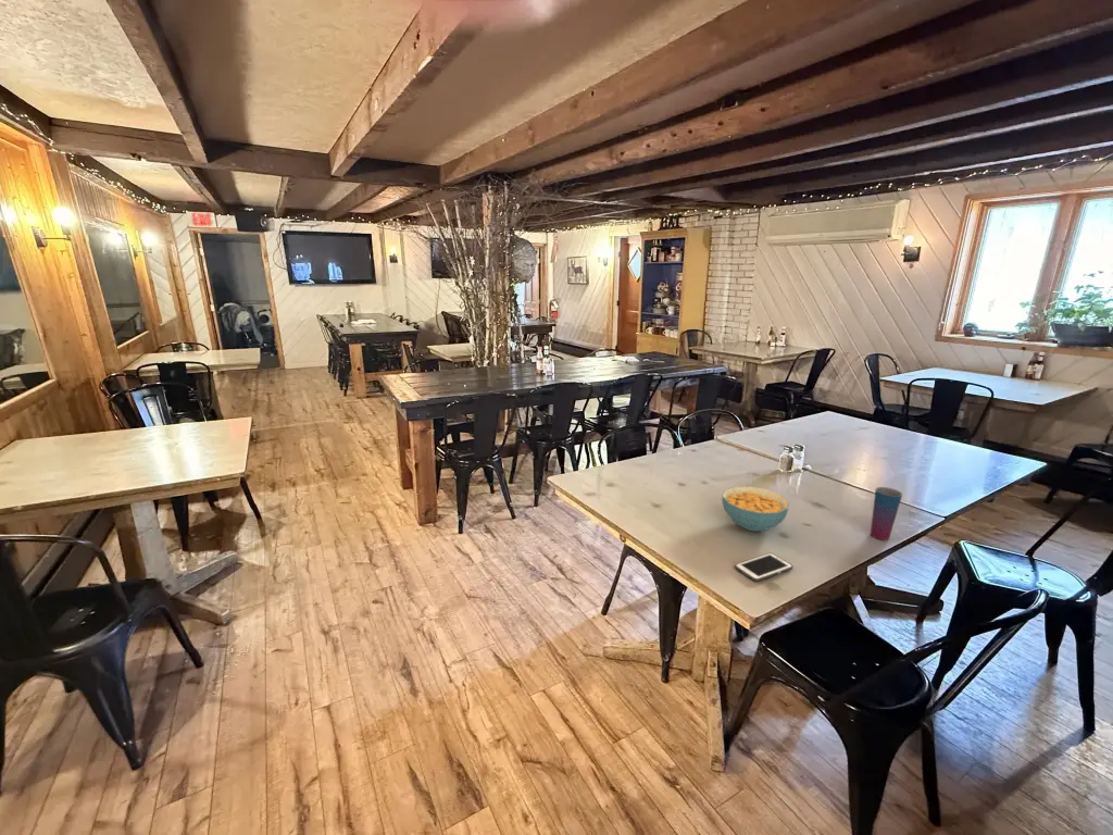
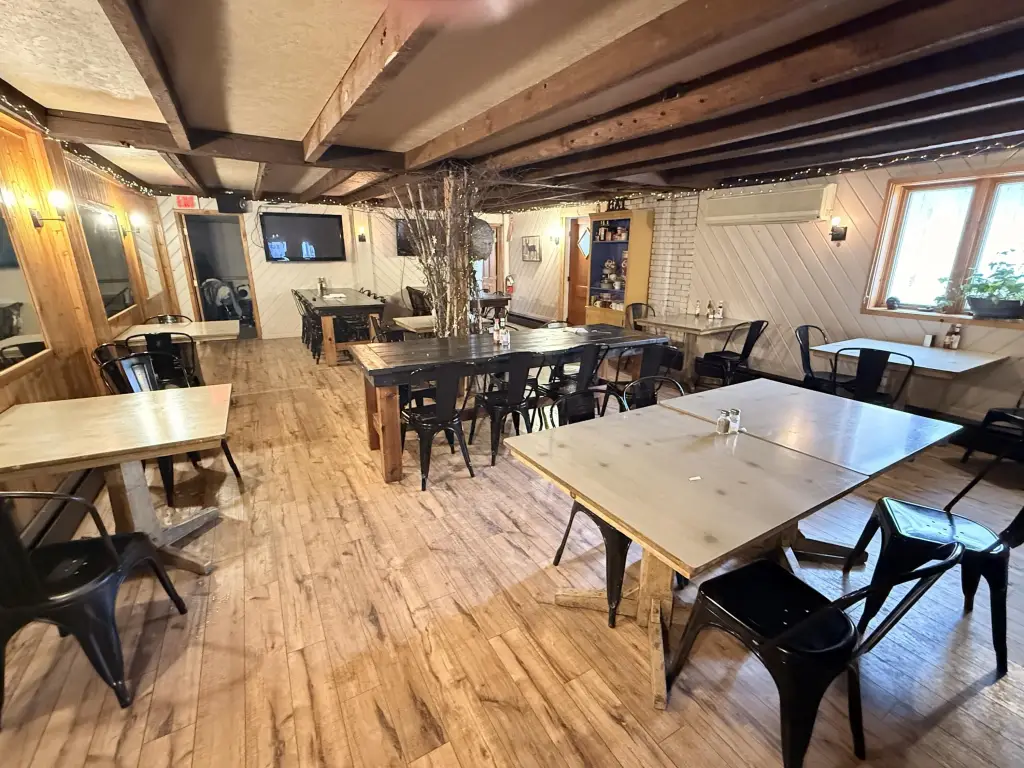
- cell phone (763, 566)
- cereal bowl (753, 512)
- cup (884, 513)
